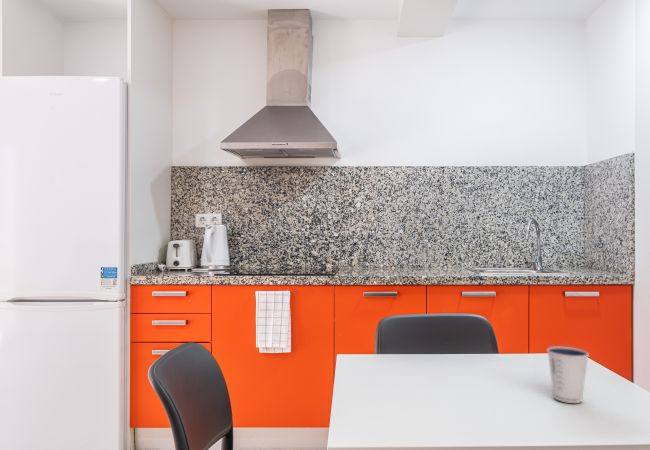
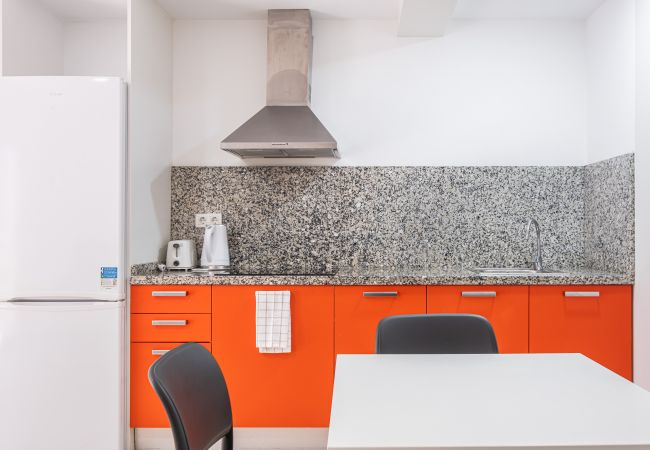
- dixie cup (567, 375)
